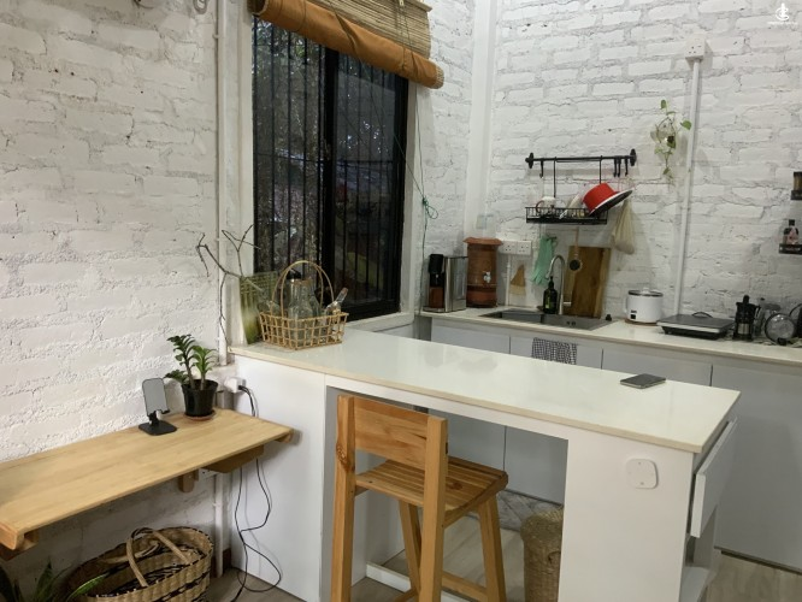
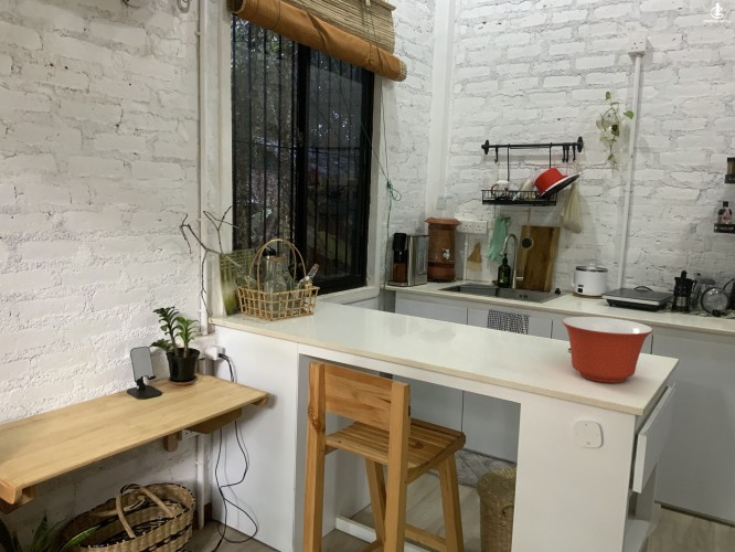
+ mixing bowl (604, 350)
